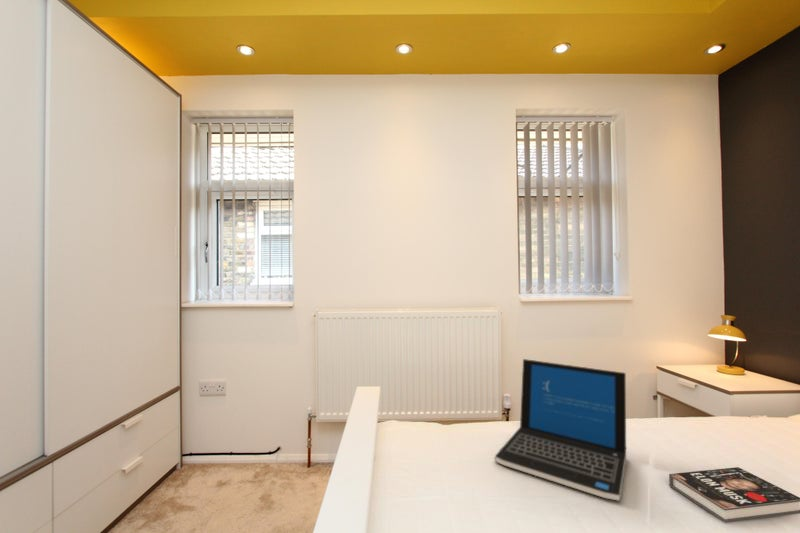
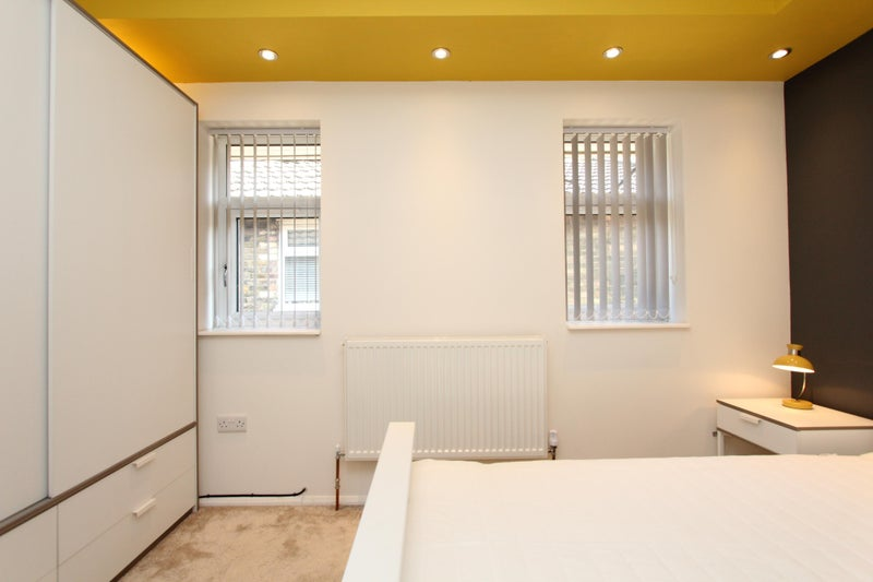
- laptop (561, 416)
- book (732, 492)
